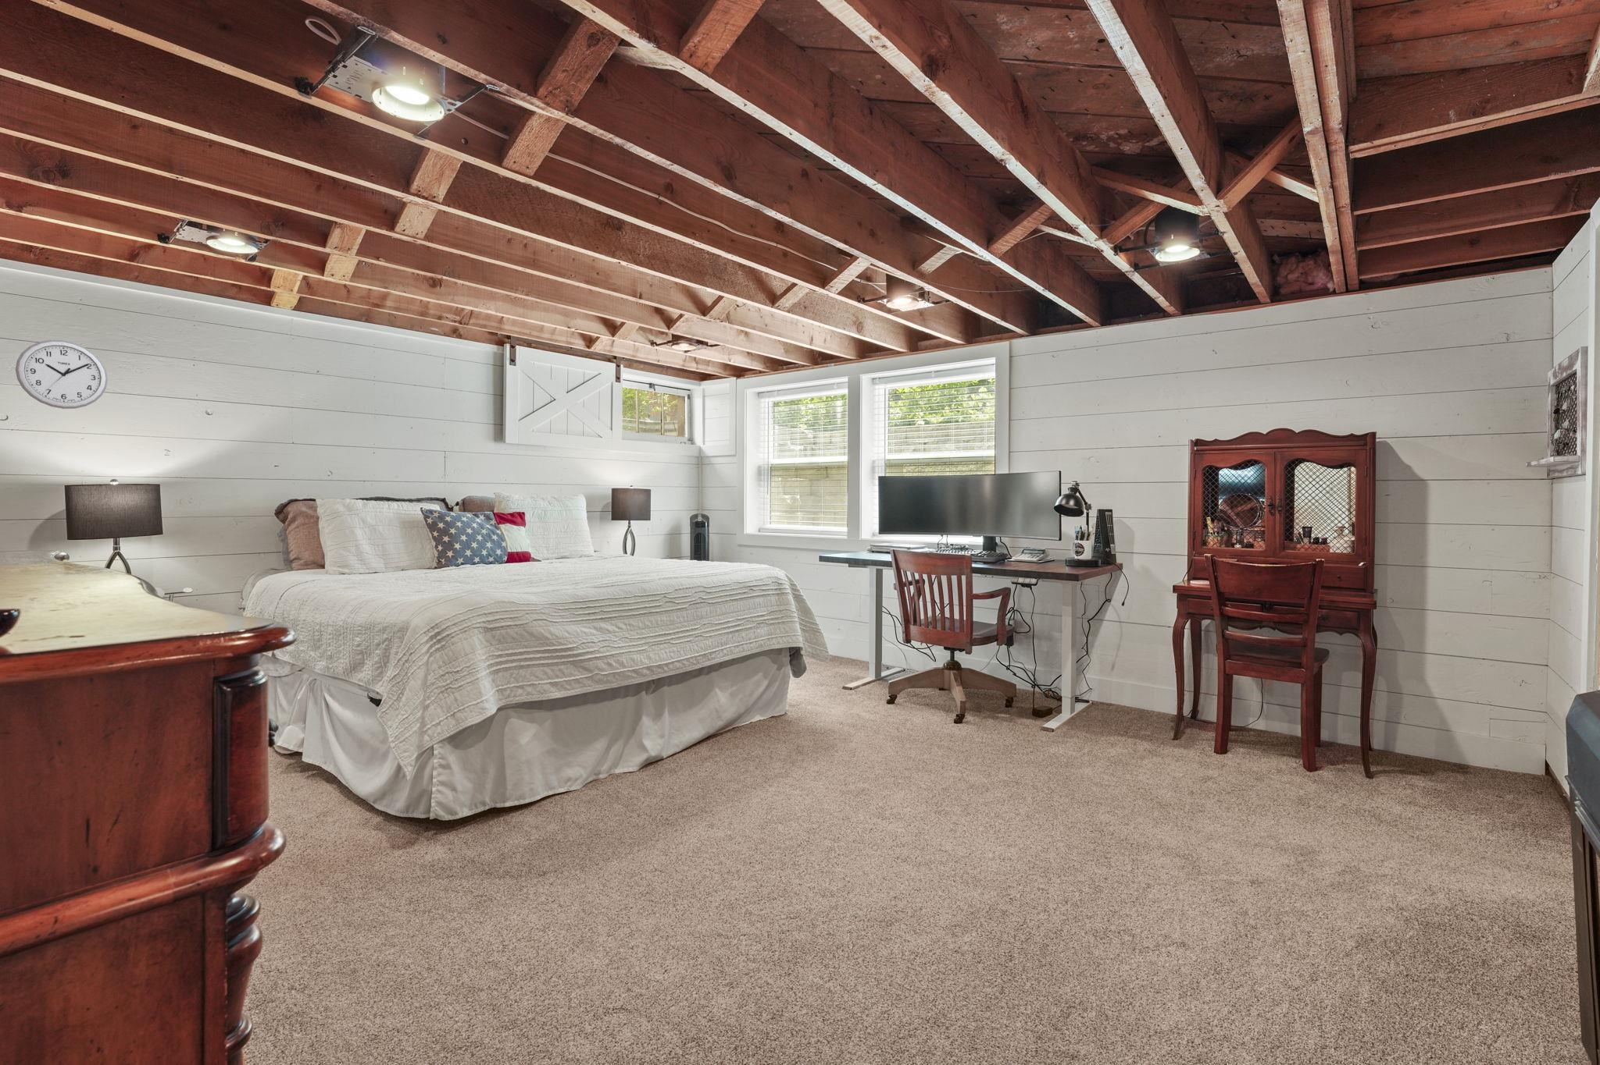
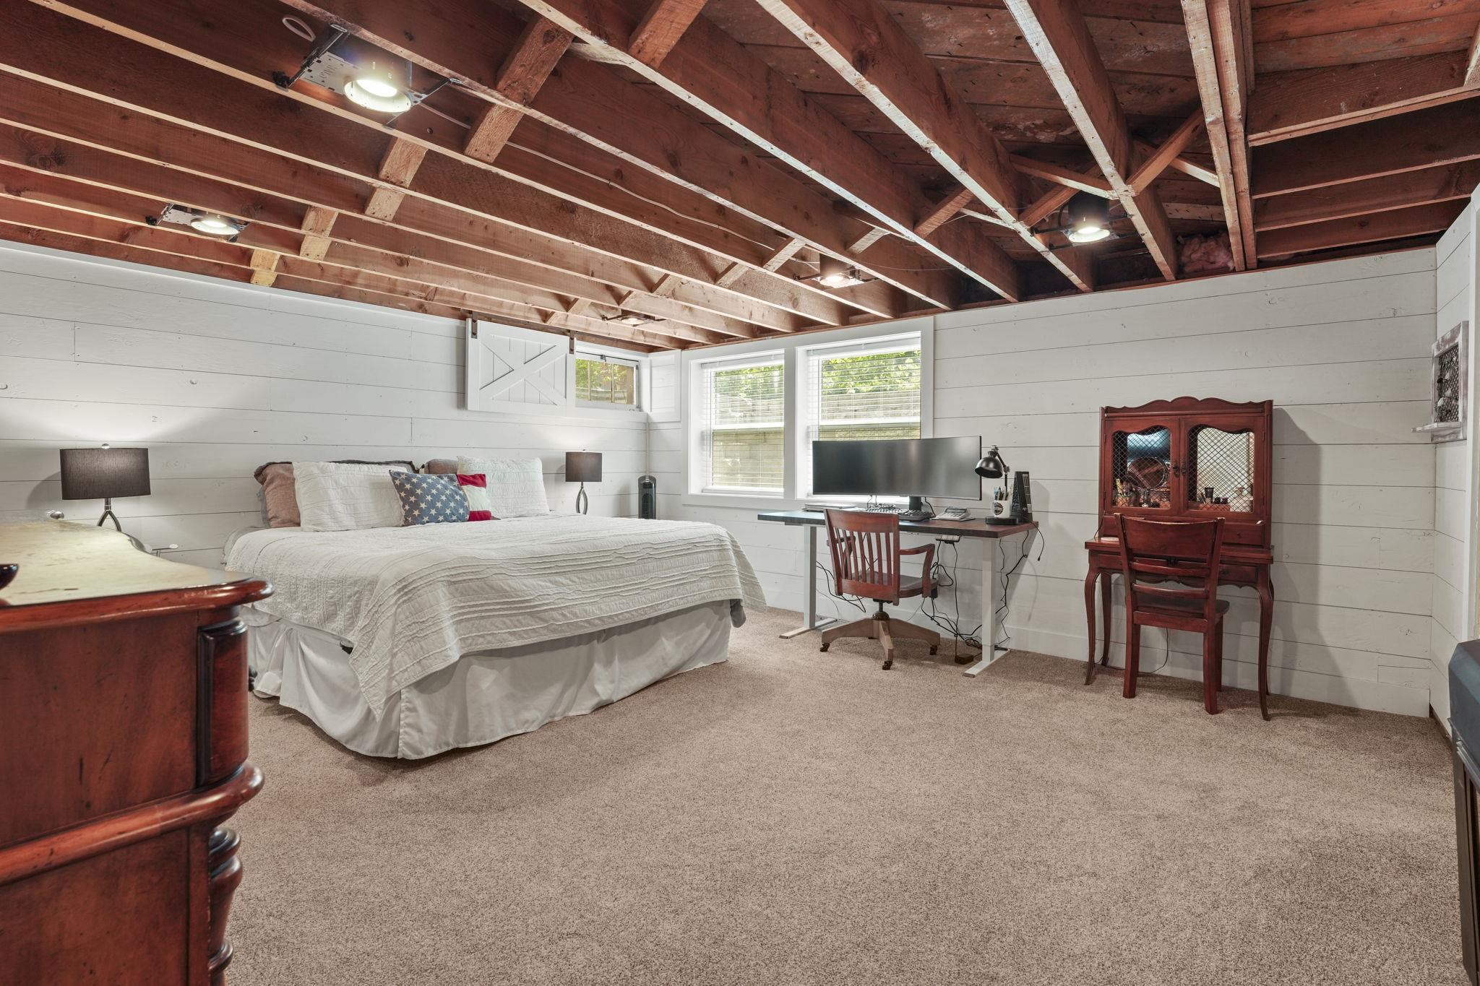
- wall clock (63, 373)
